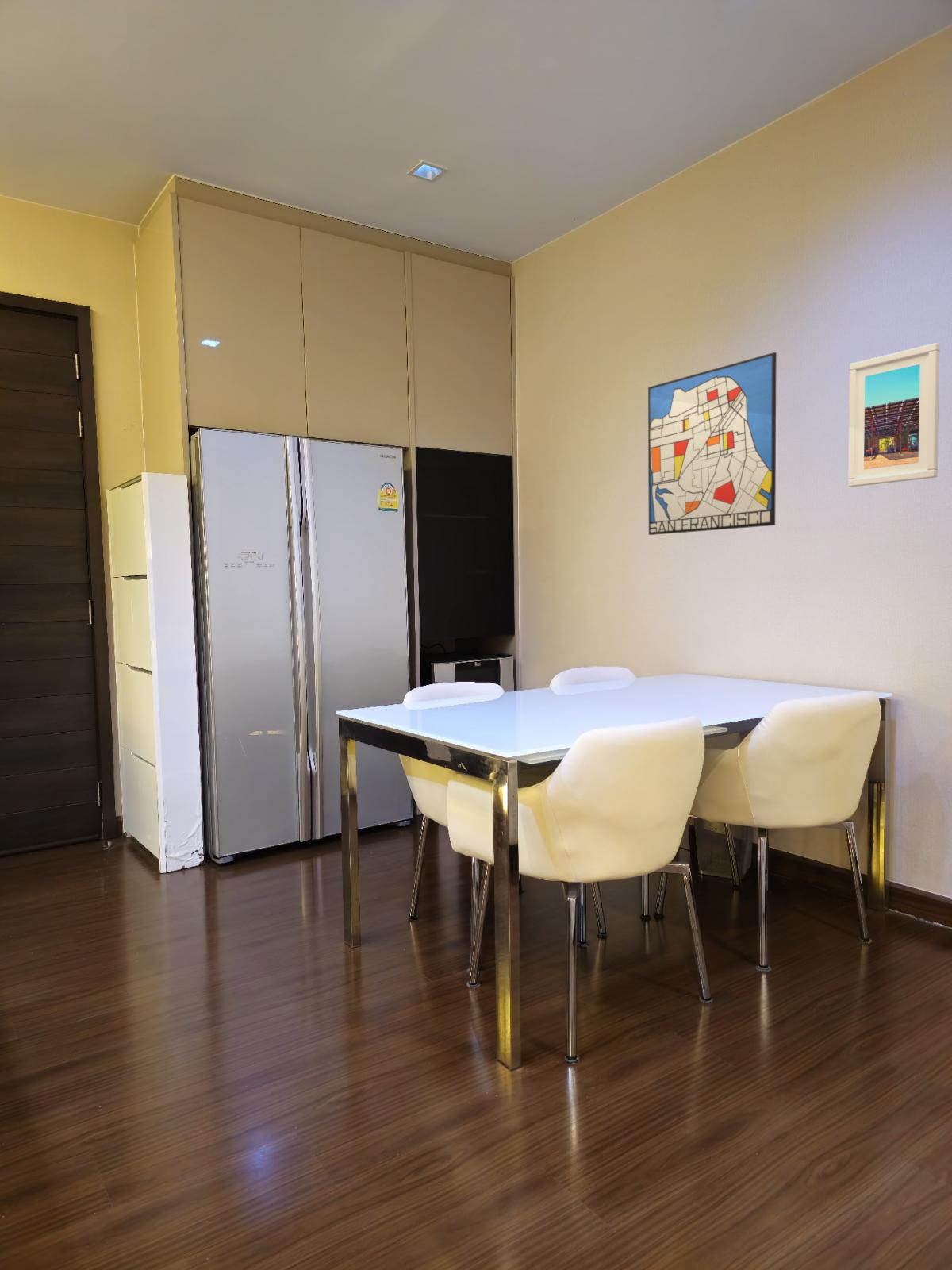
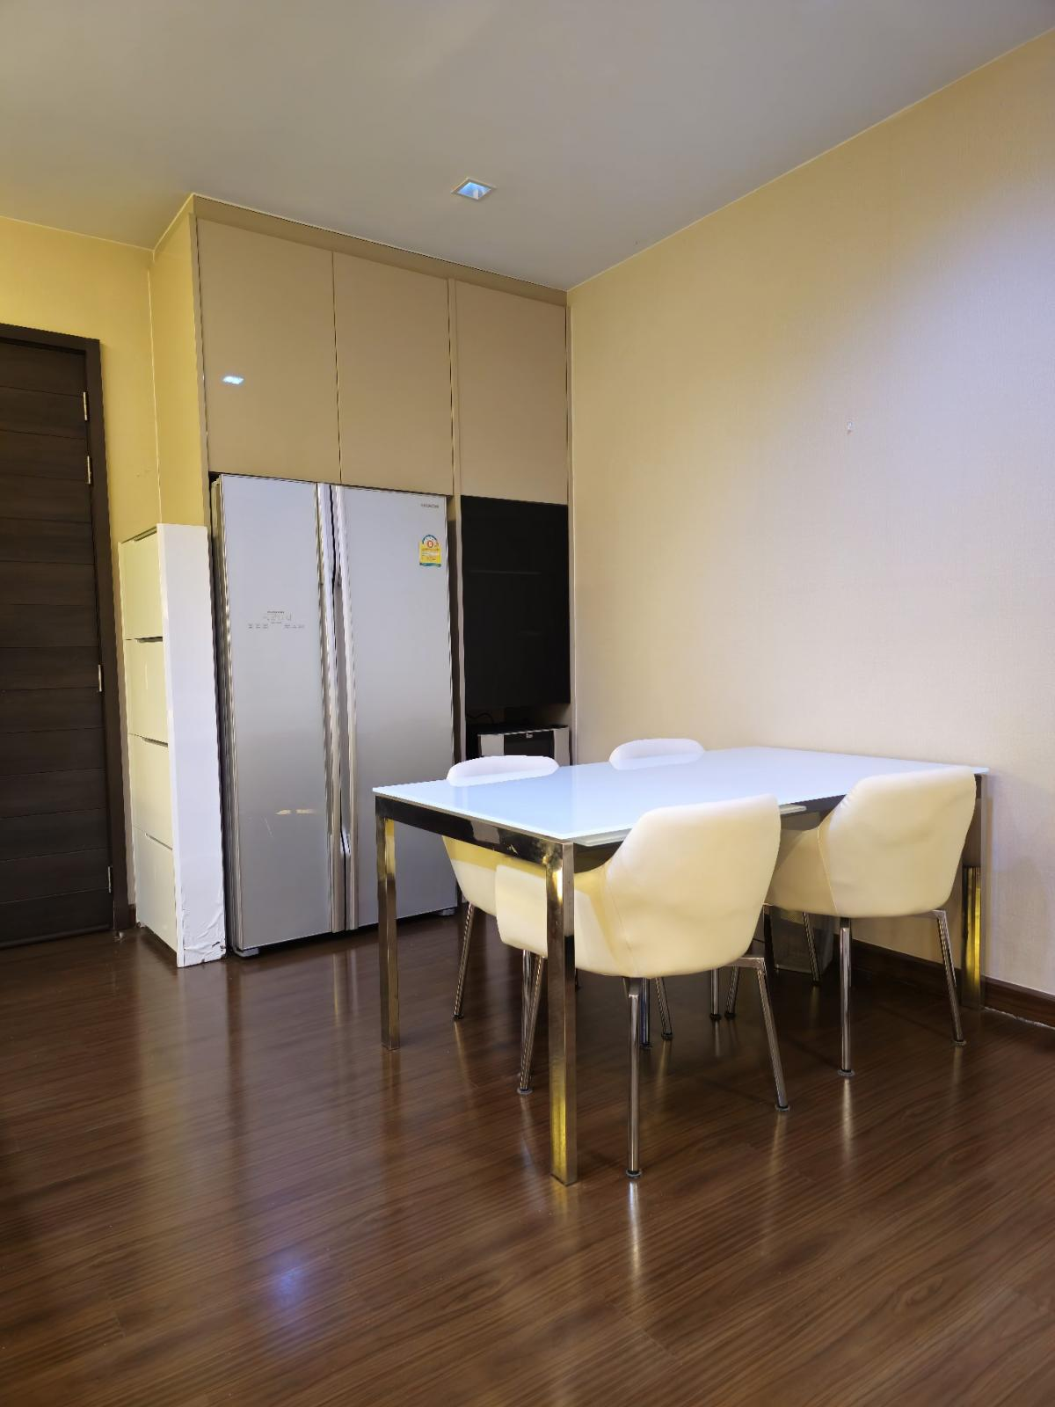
- wall art (707, 451)
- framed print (892, 418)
